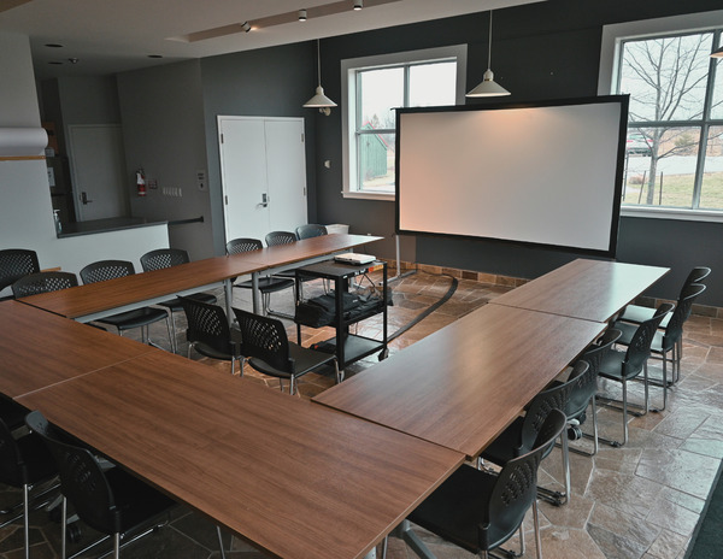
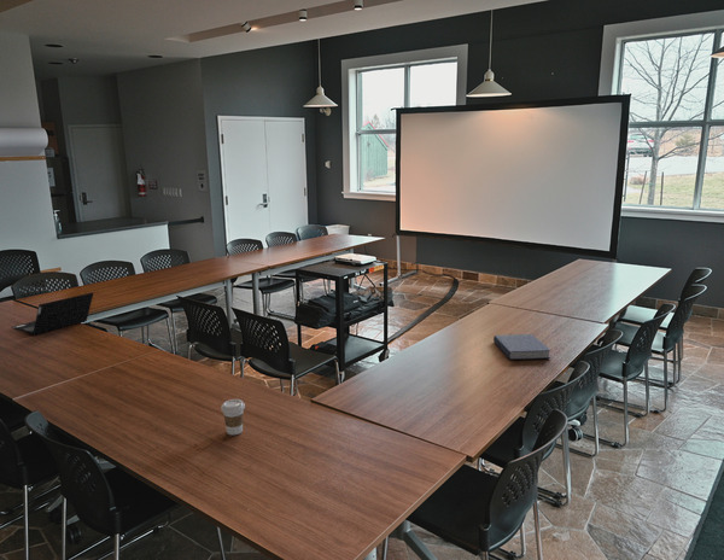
+ laptop computer (52, 310)
+ book (520, 345)
+ coffee cup (233, 416)
